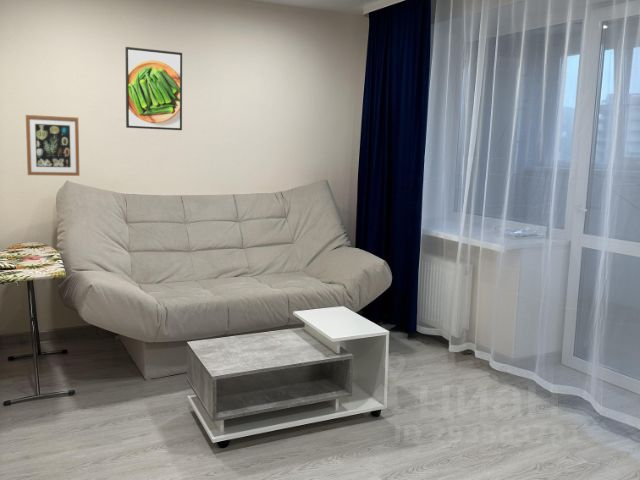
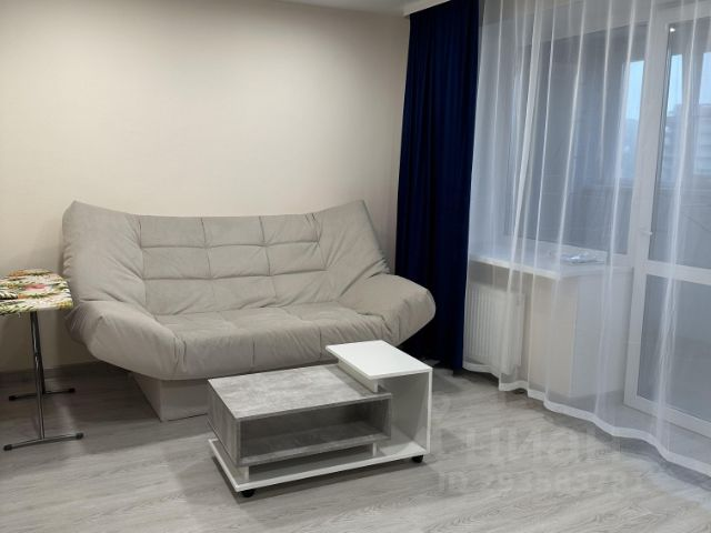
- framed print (154, 89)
- wall art (53, 146)
